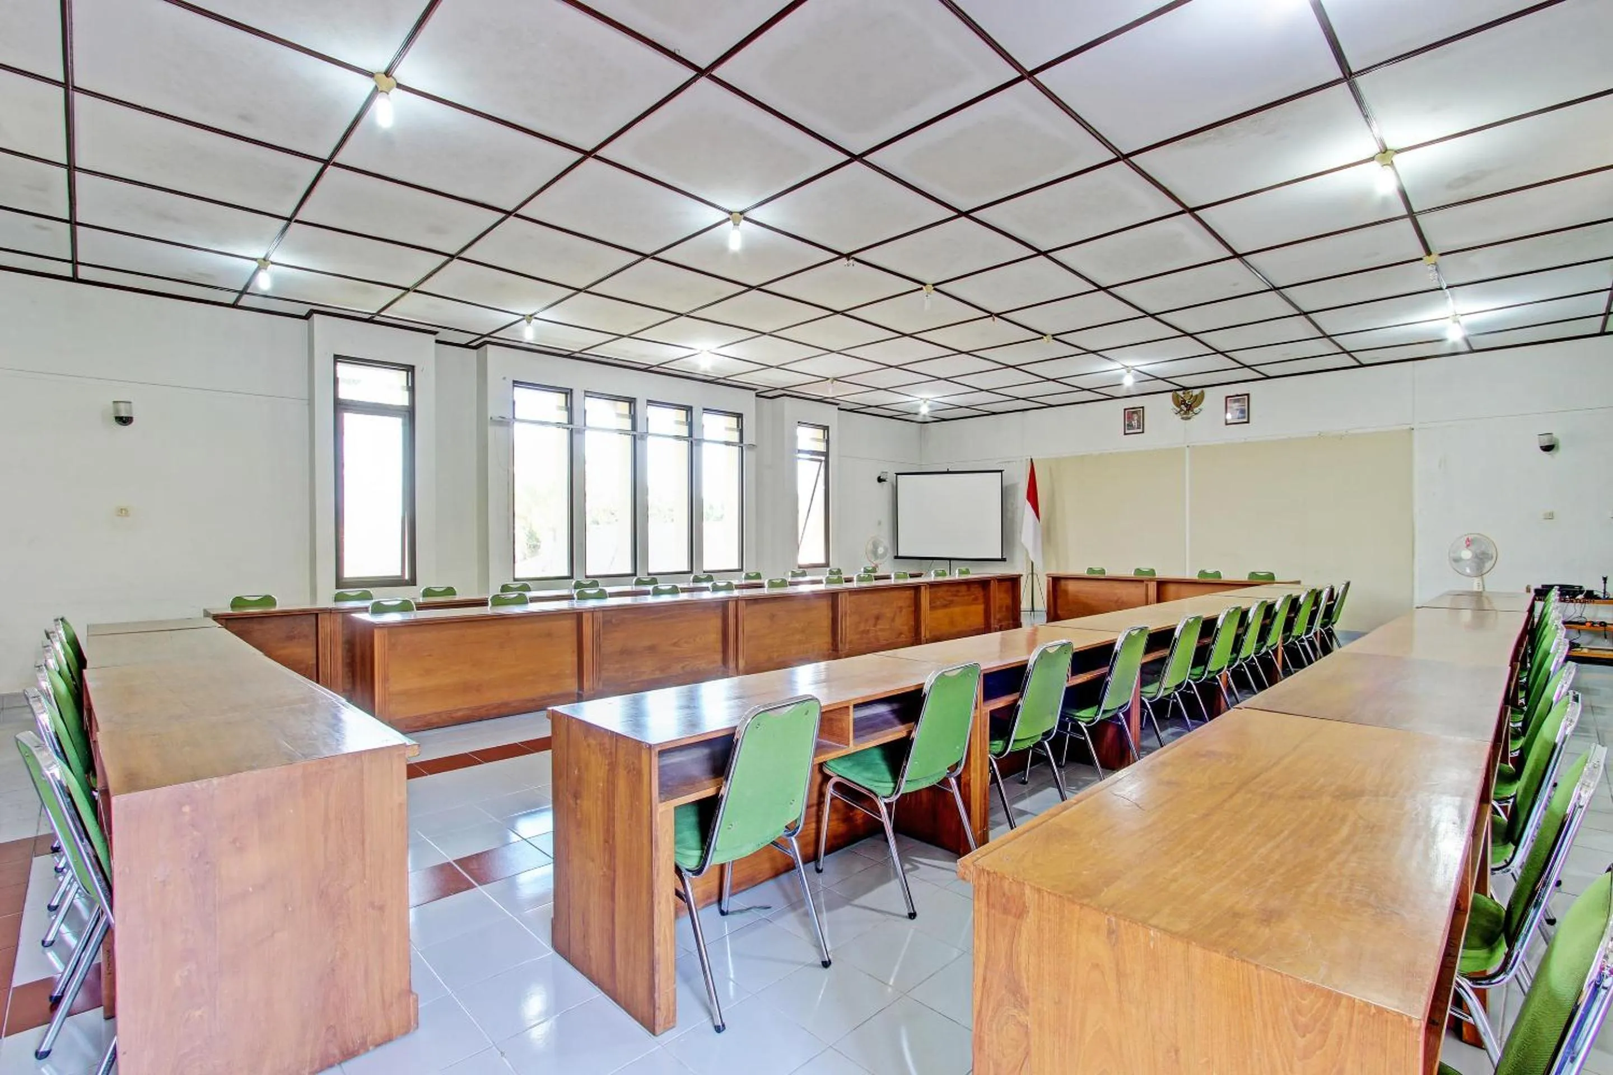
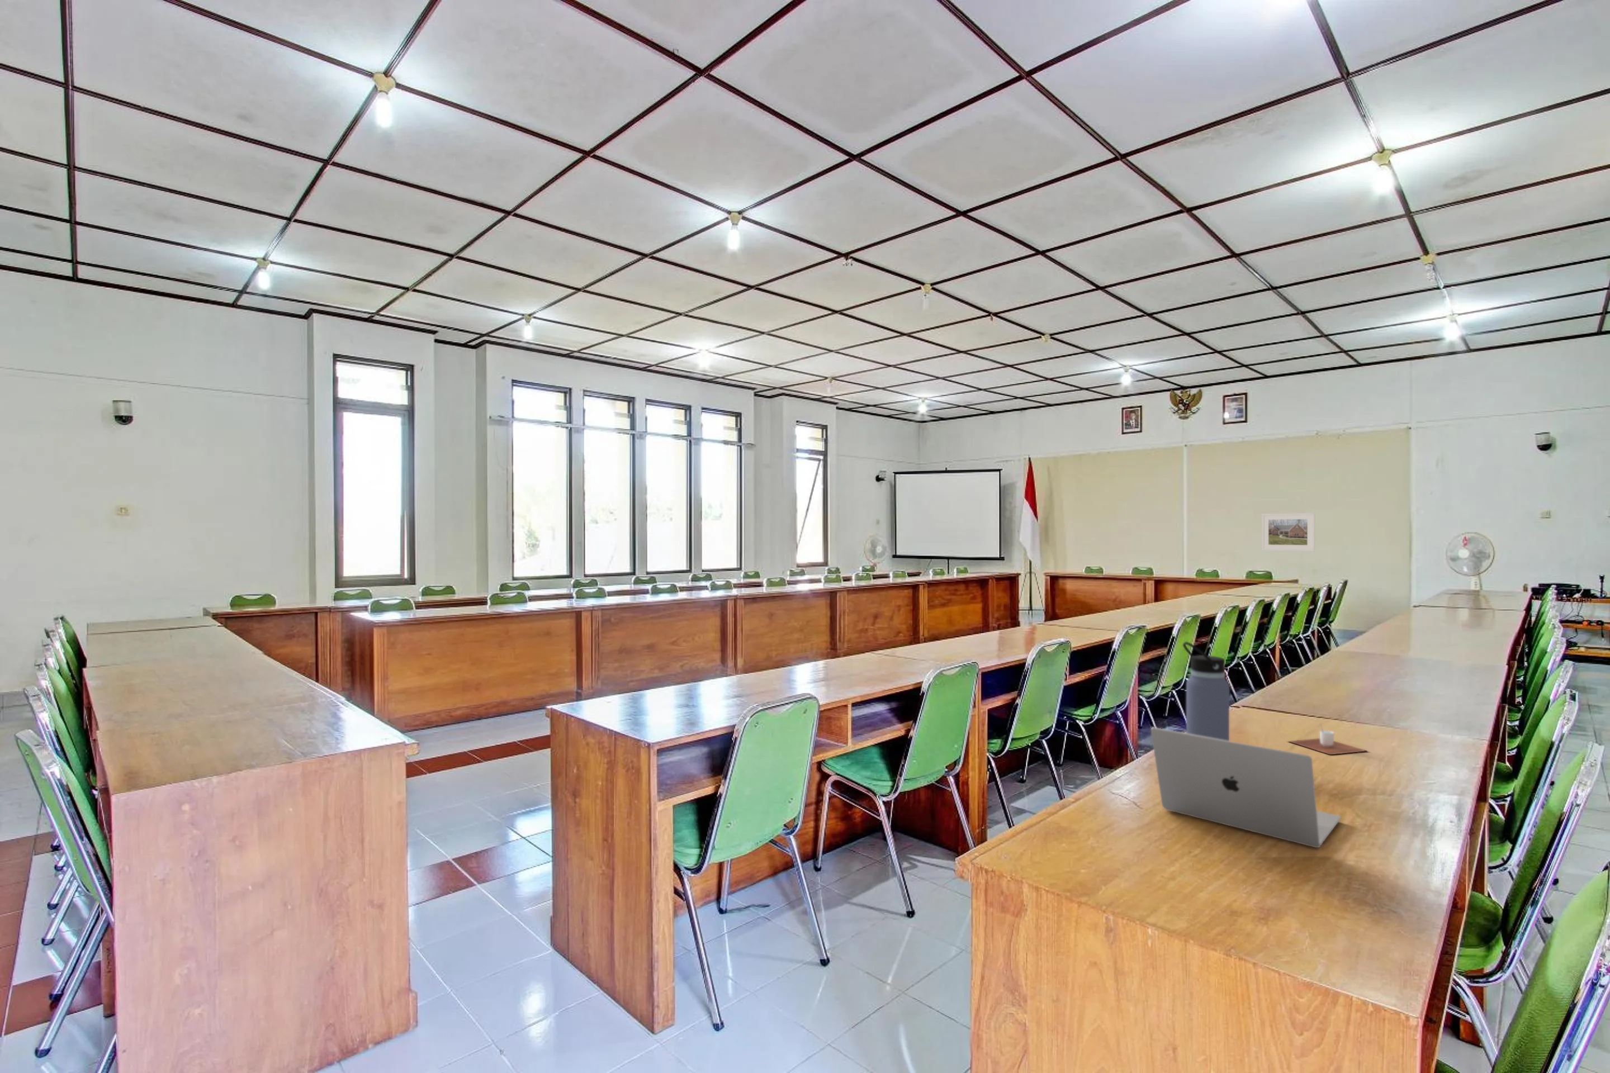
+ cup (1326, 735)
+ water bottle (1205, 699)
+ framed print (1288, 532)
+ laptop (1245, 774)
